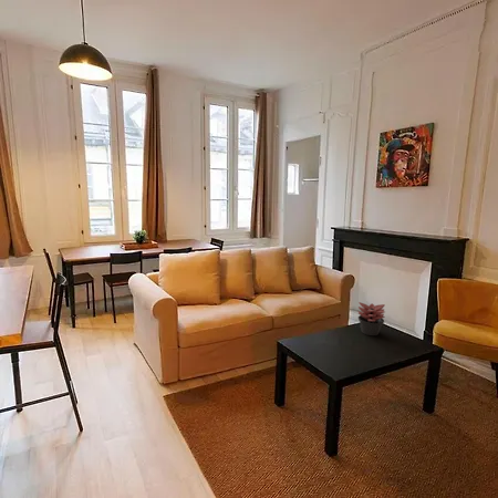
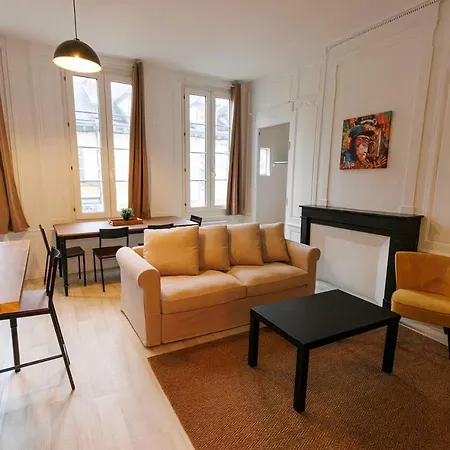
- succulent plant (371, 319)
